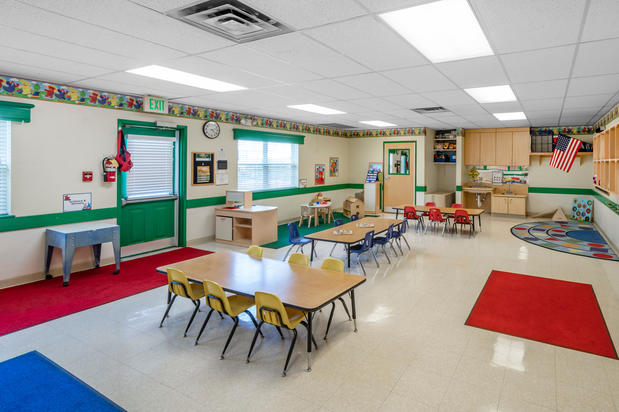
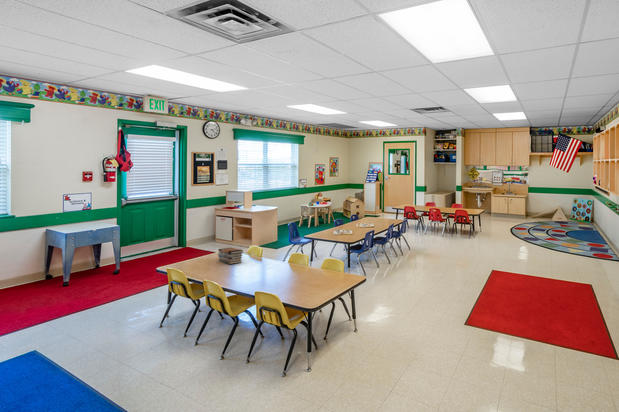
+ book stack (230, 255)
